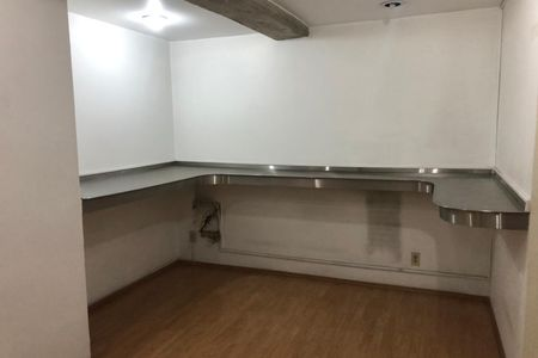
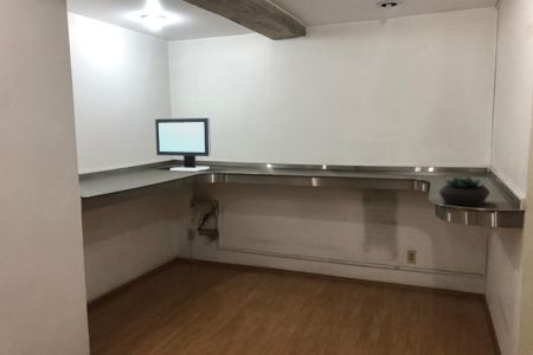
+ computer monitor (188, 144)
+ succulent plant (464, 189)
